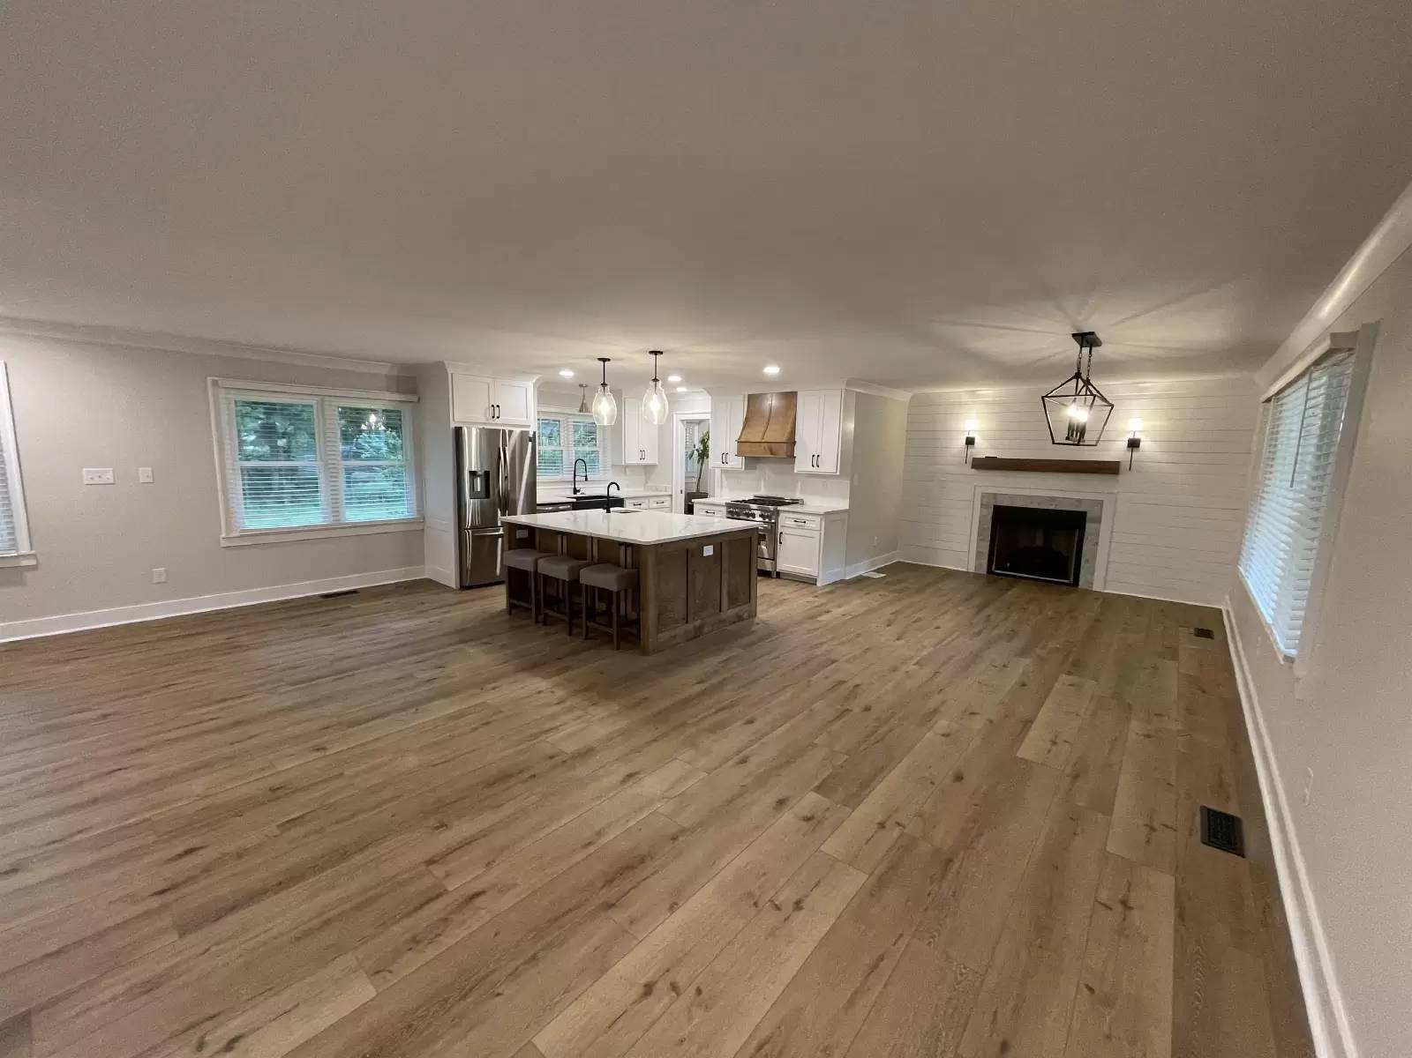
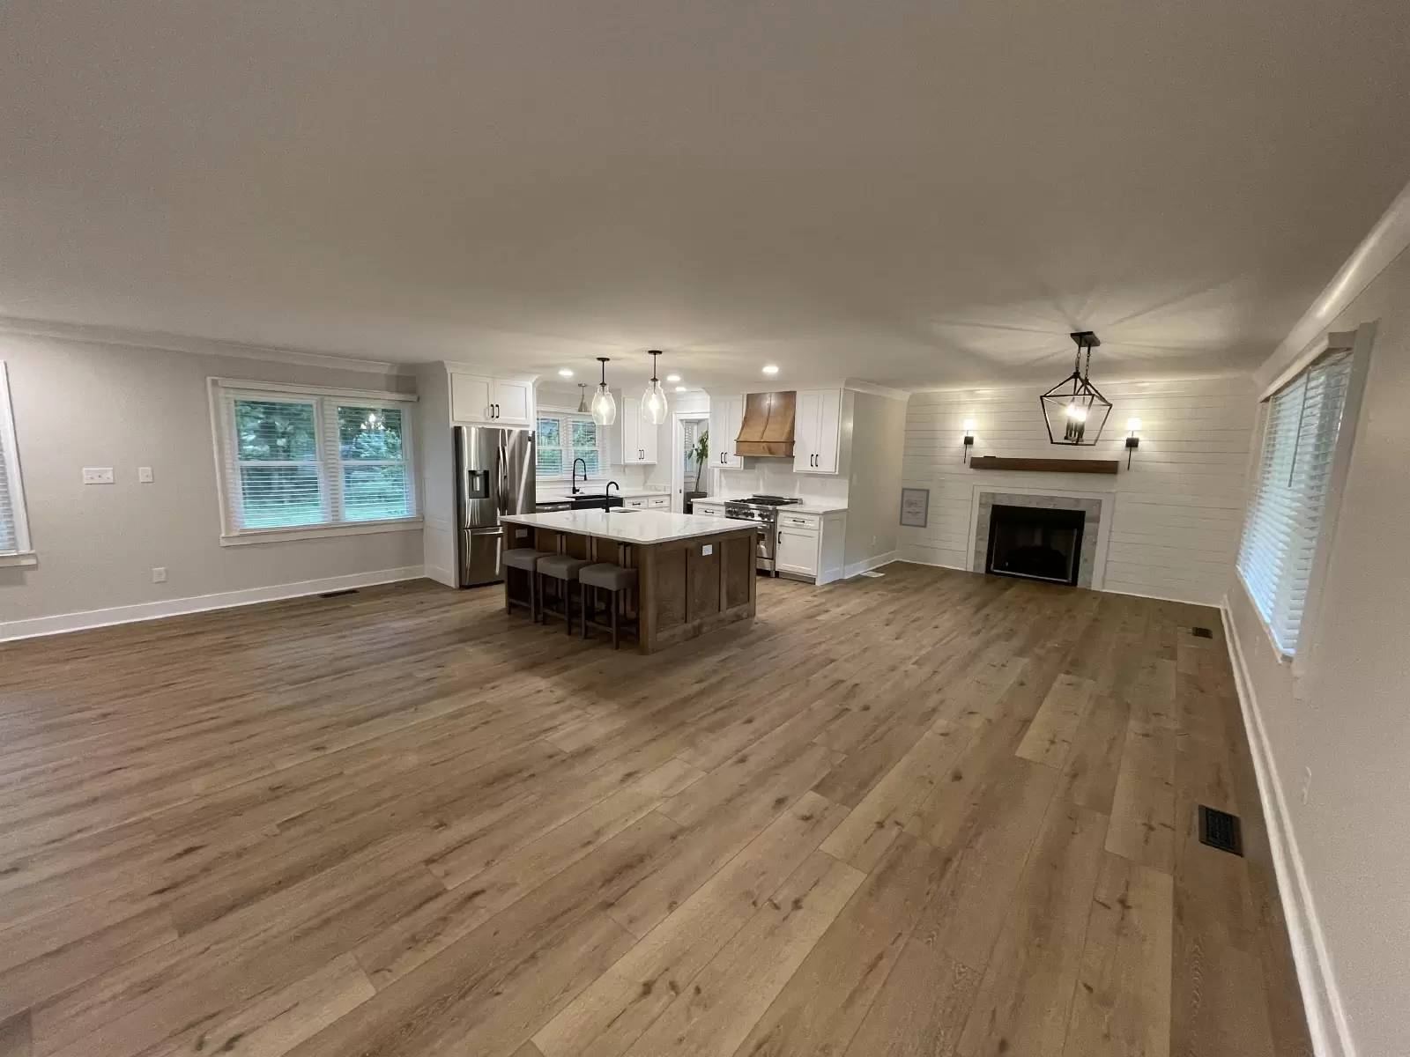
+ wall art (914, 507)
